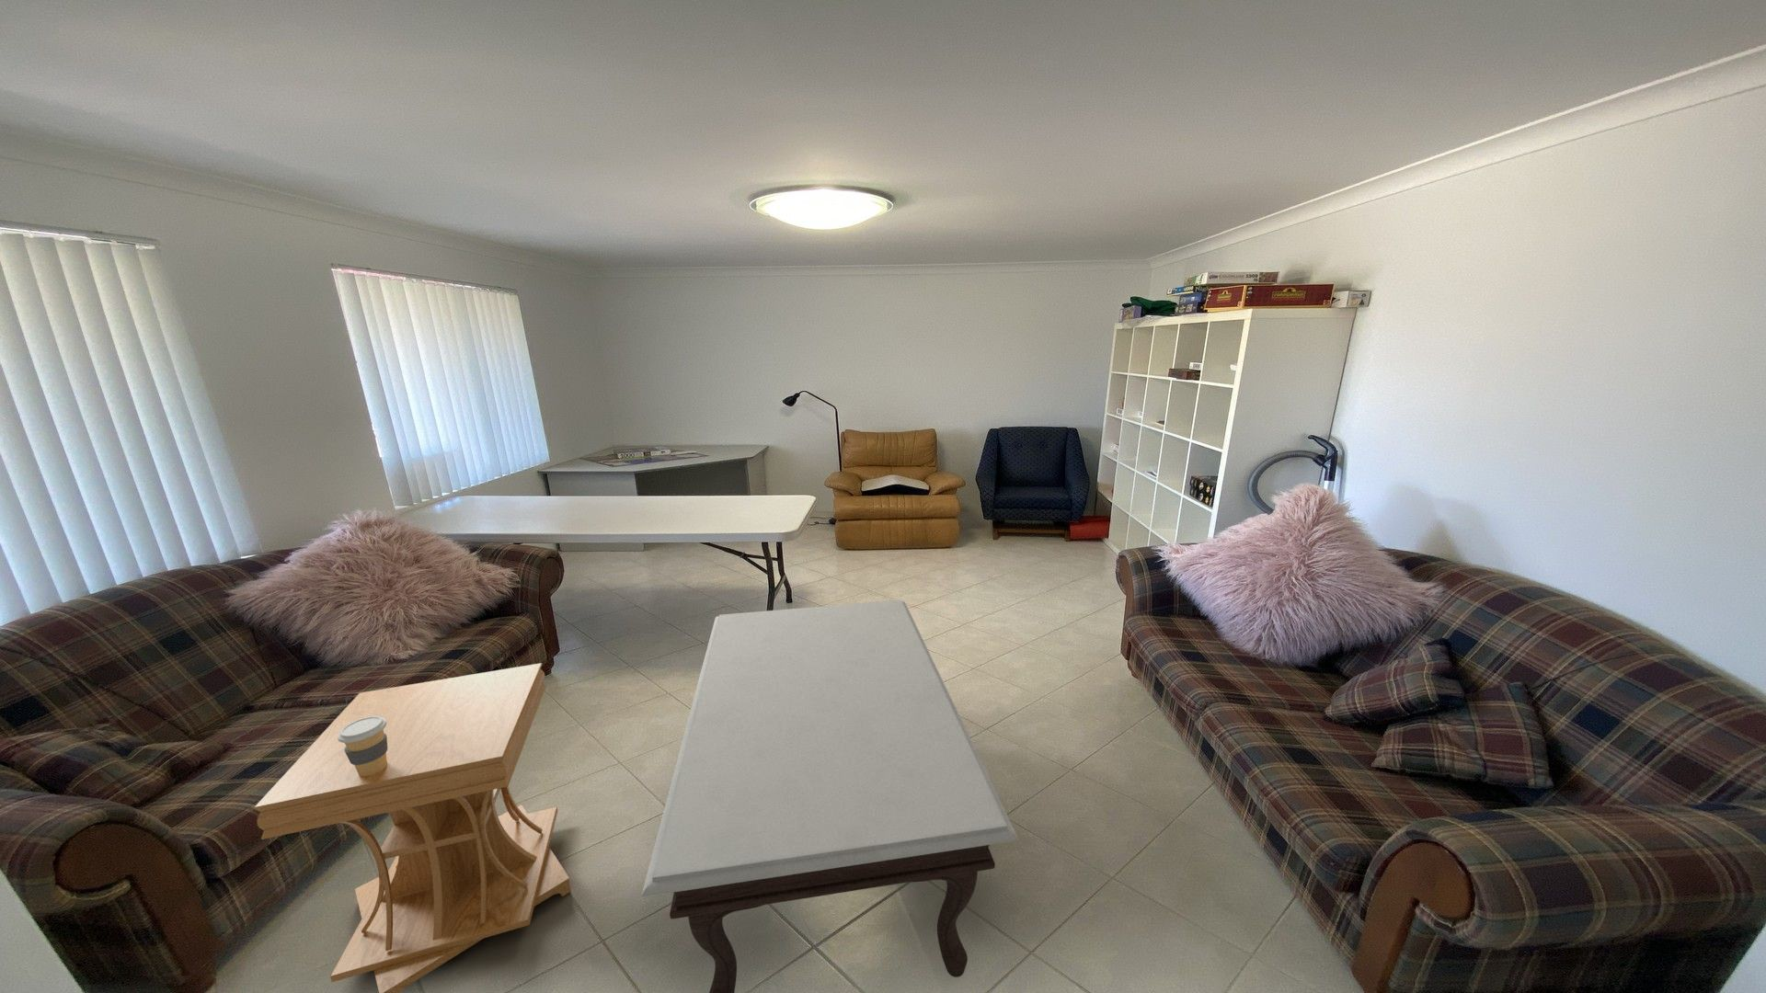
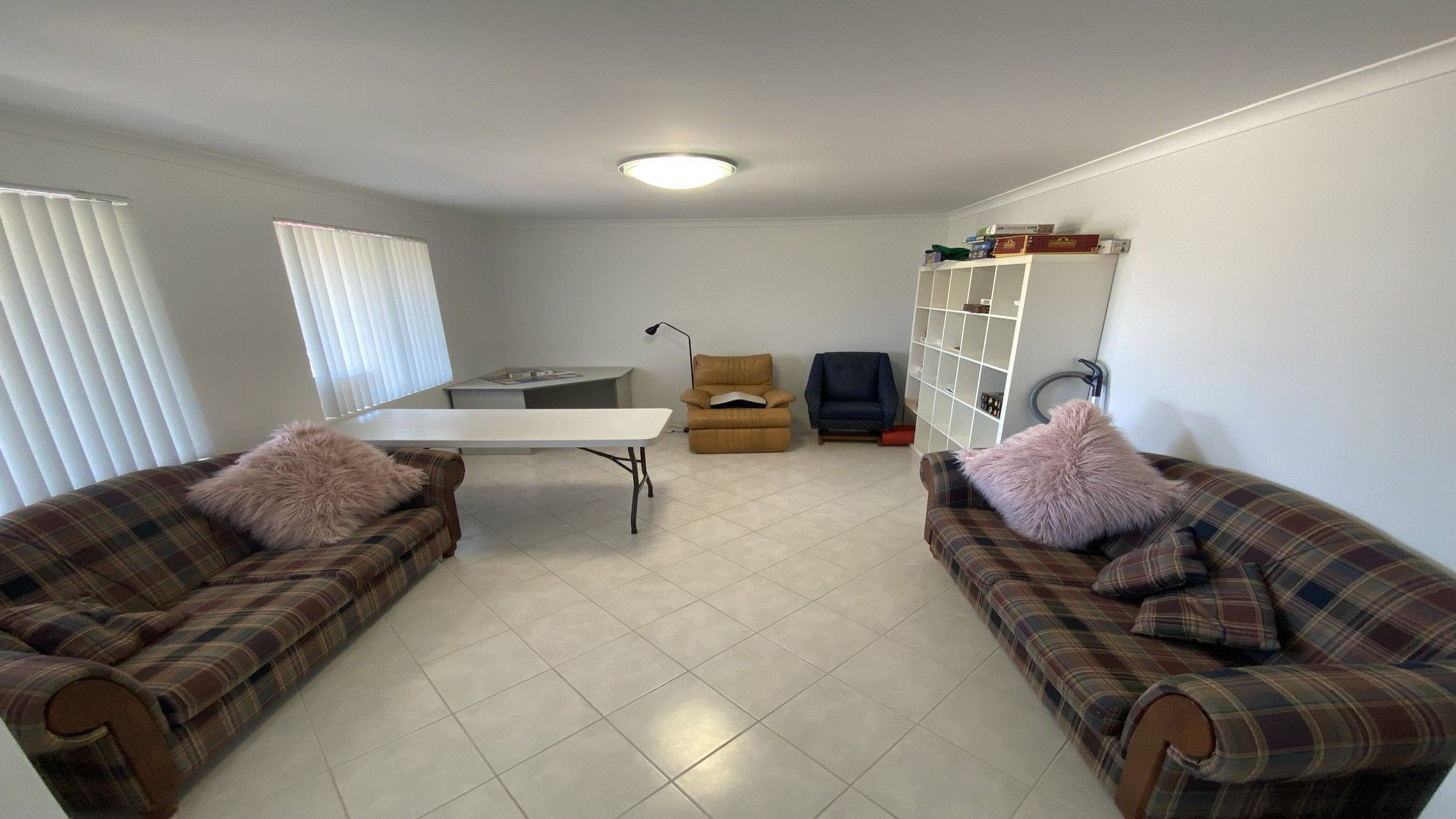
- coffee table (824, 759)
- side table (446, 812)
- coffee cup (368, 747)
